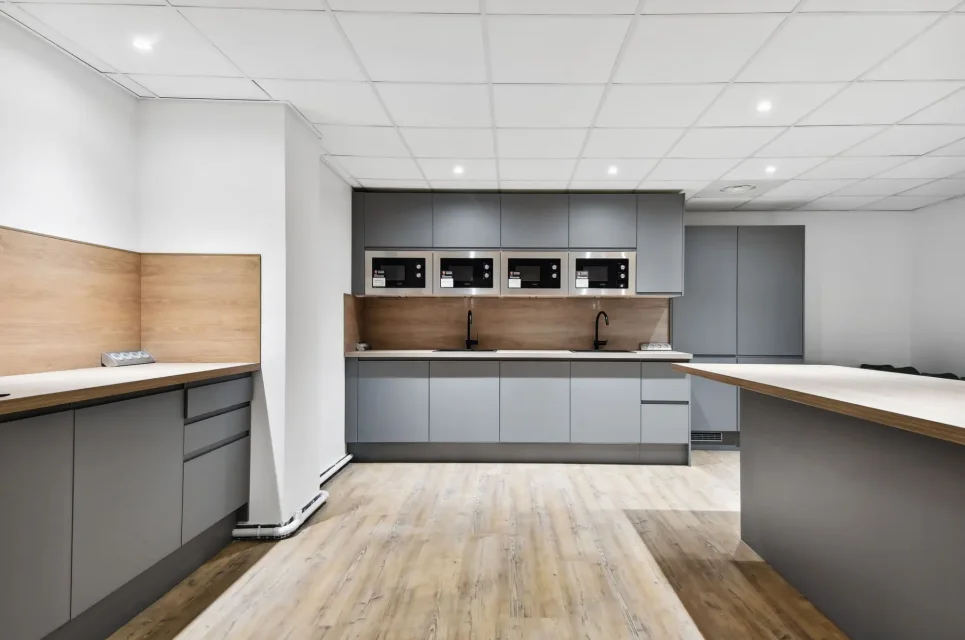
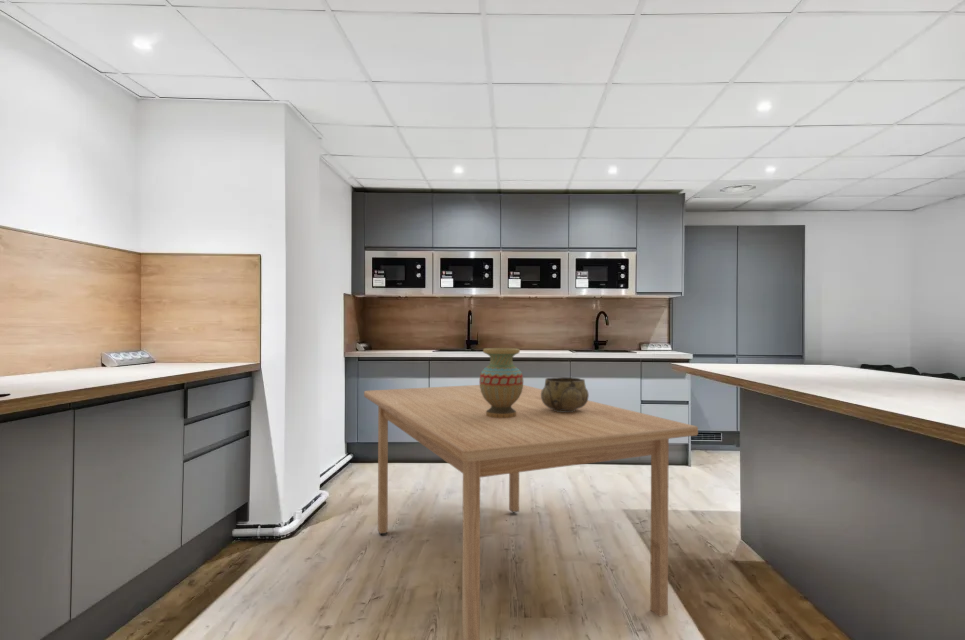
+ vase (501, 381)
+ decorative bowl (564, 394)
+ table (509, 486)
